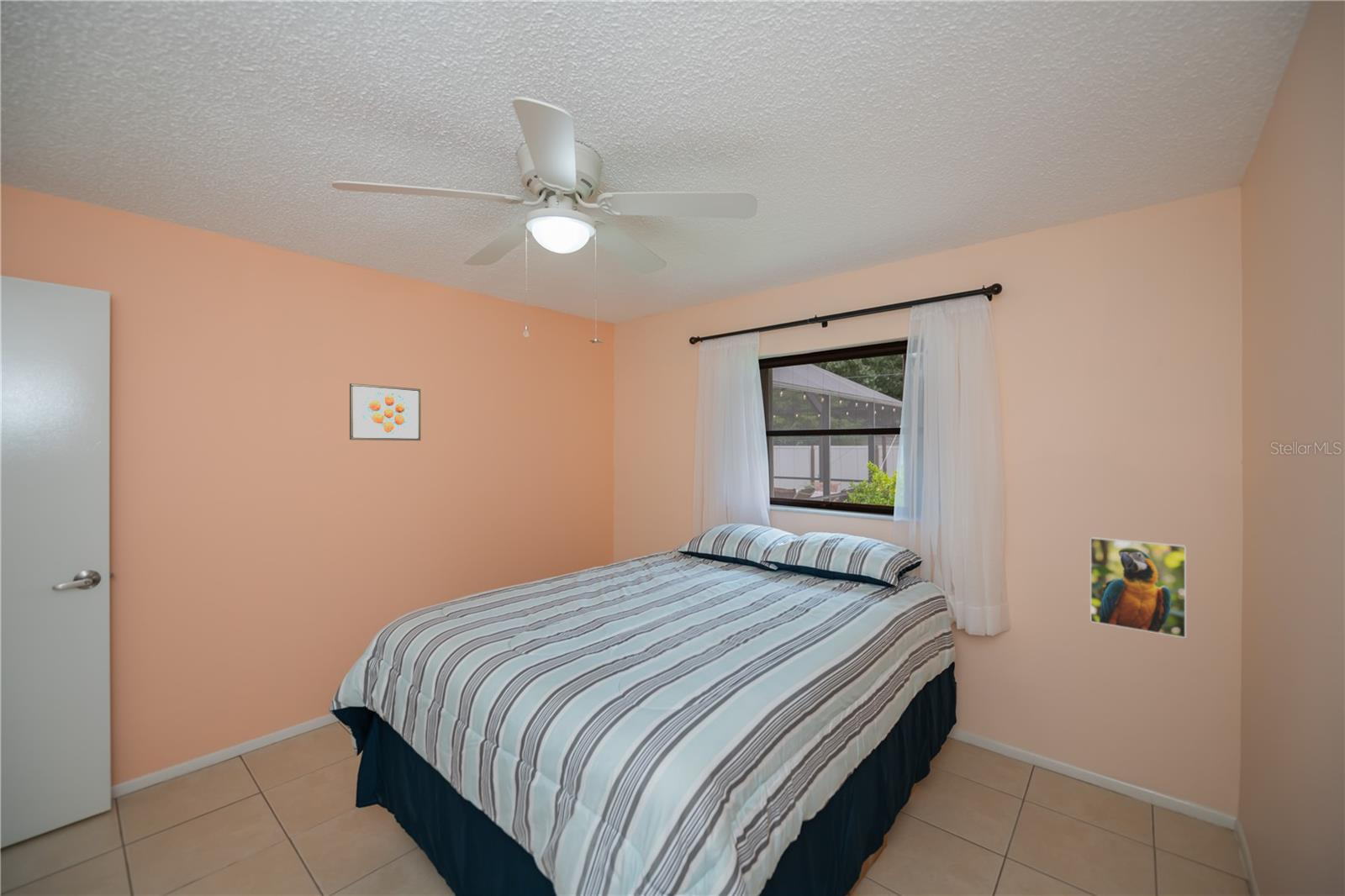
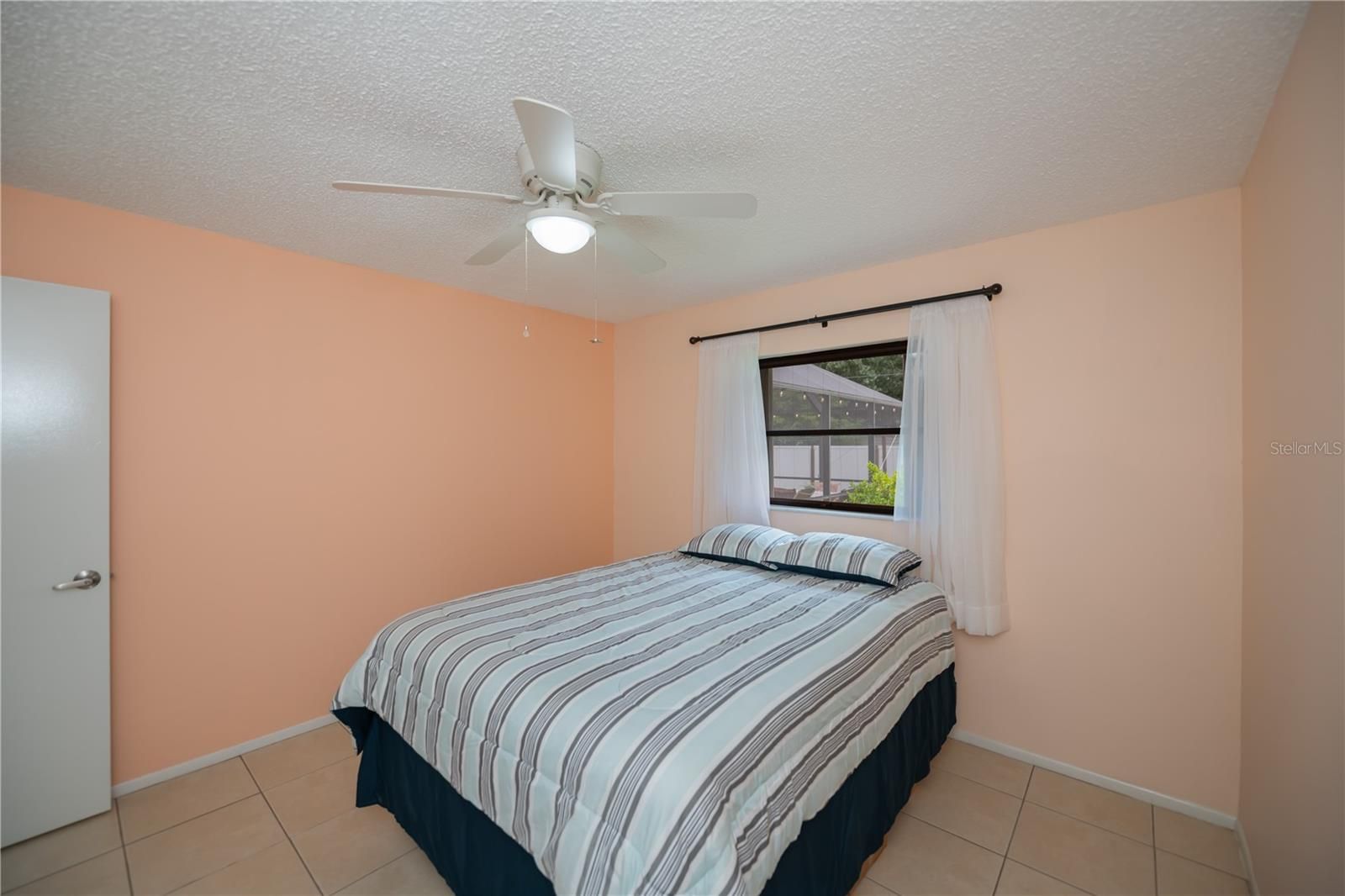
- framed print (387, 413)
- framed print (1136, 585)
